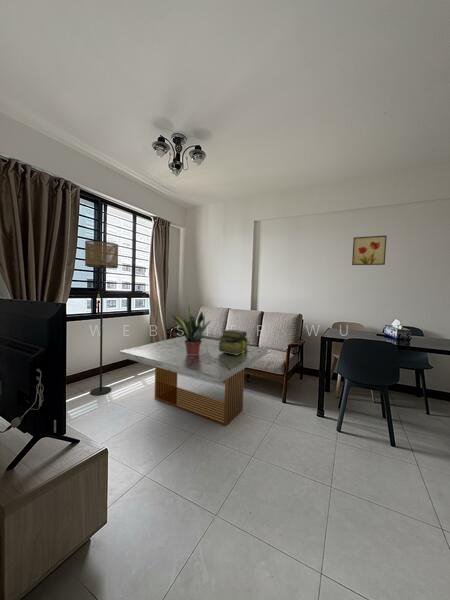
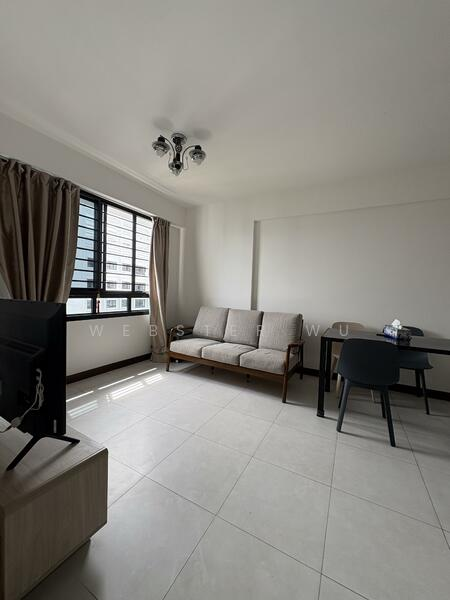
- wall art (368, 250)
- floor lamp (101, 318)
- coffee table (197, 377)
- potted plant (191, 329)
- stack of books (234, 340)
